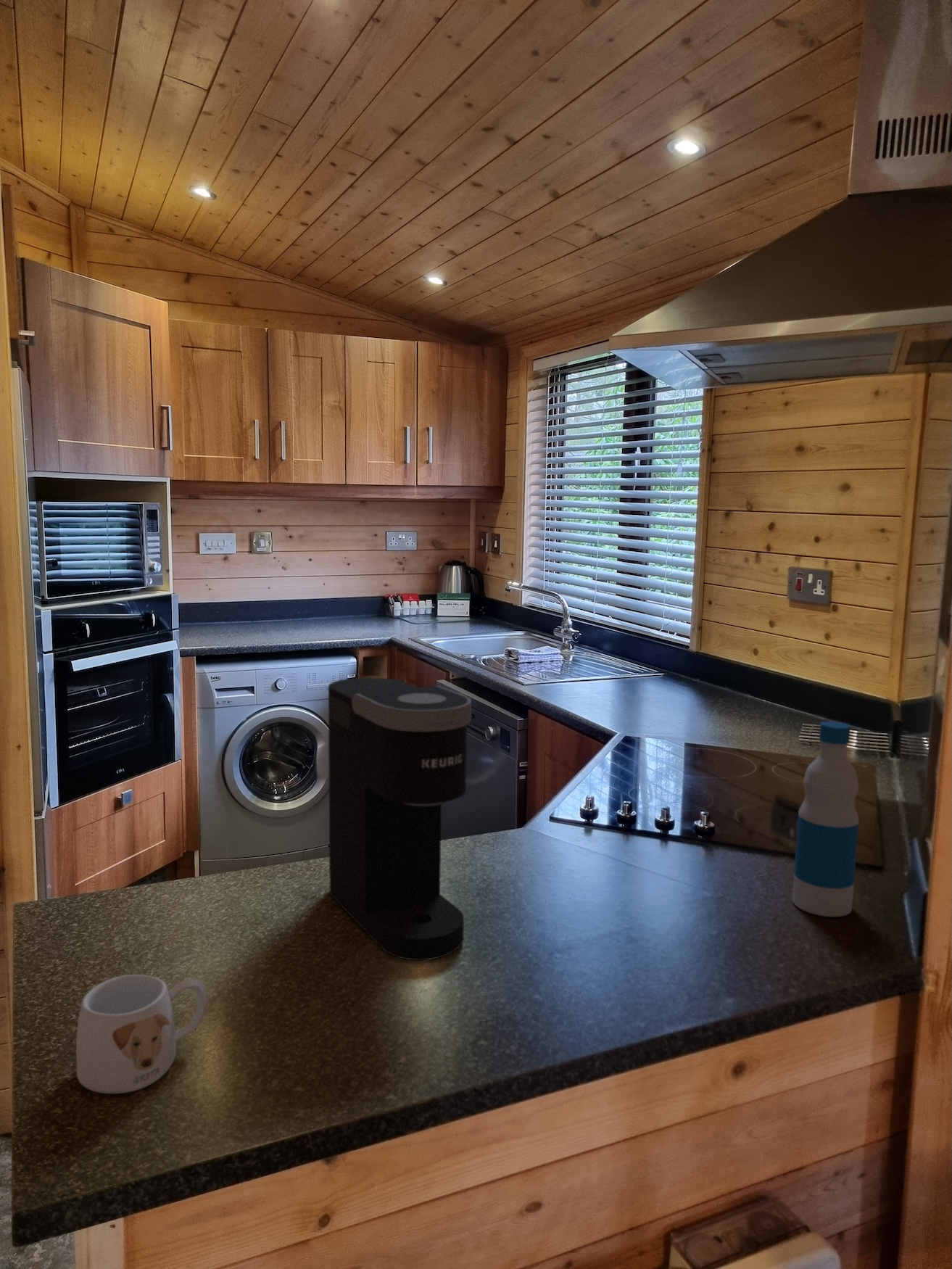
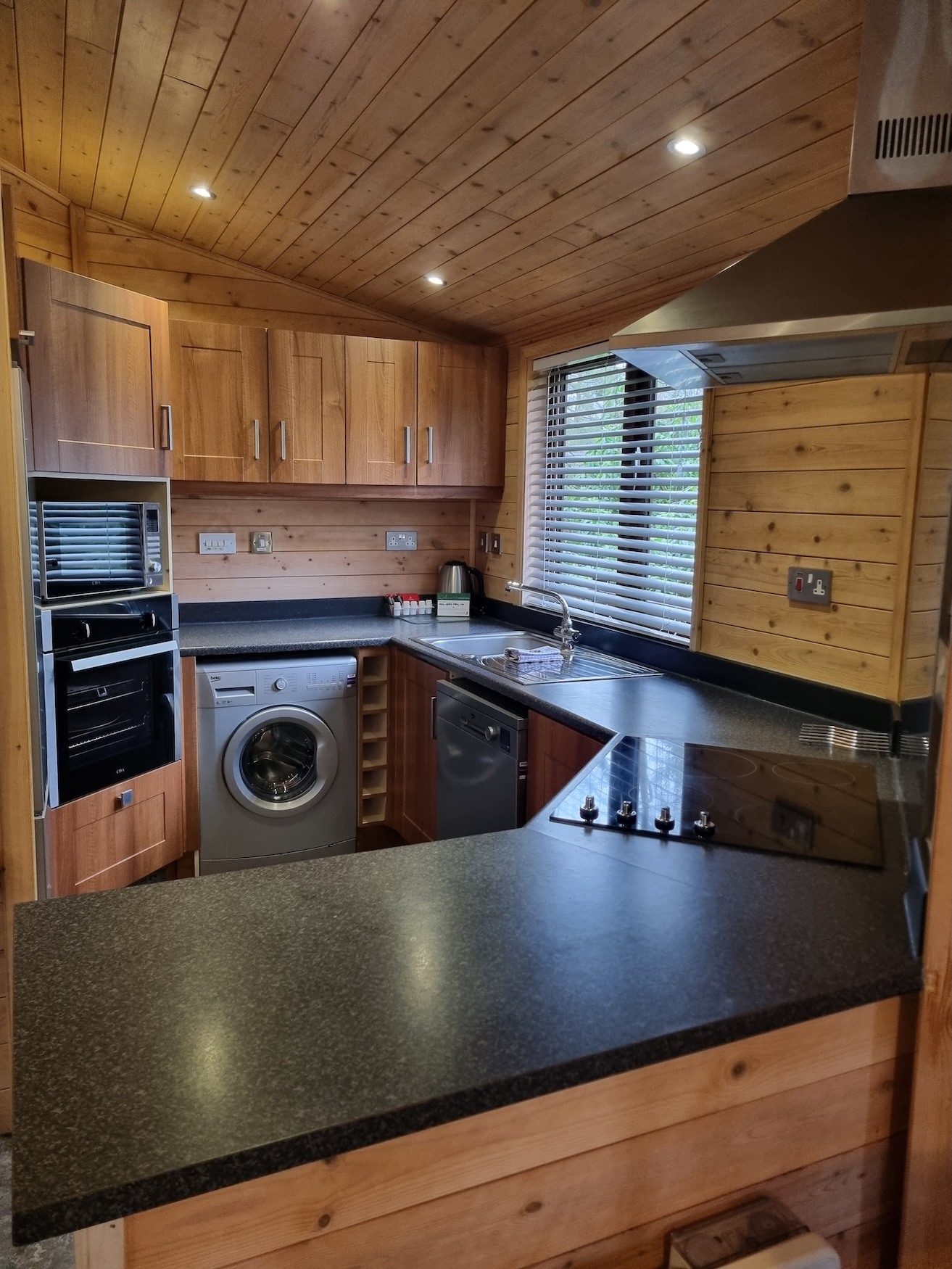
- coffee maker (394, 803)
- bottle (828, 816)
- mug (144, 1025)
